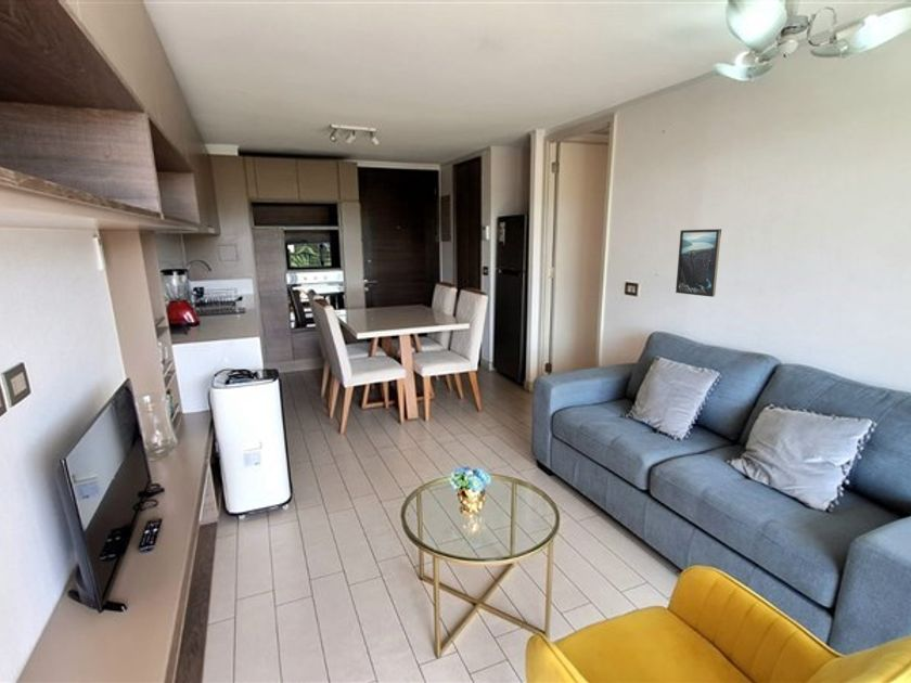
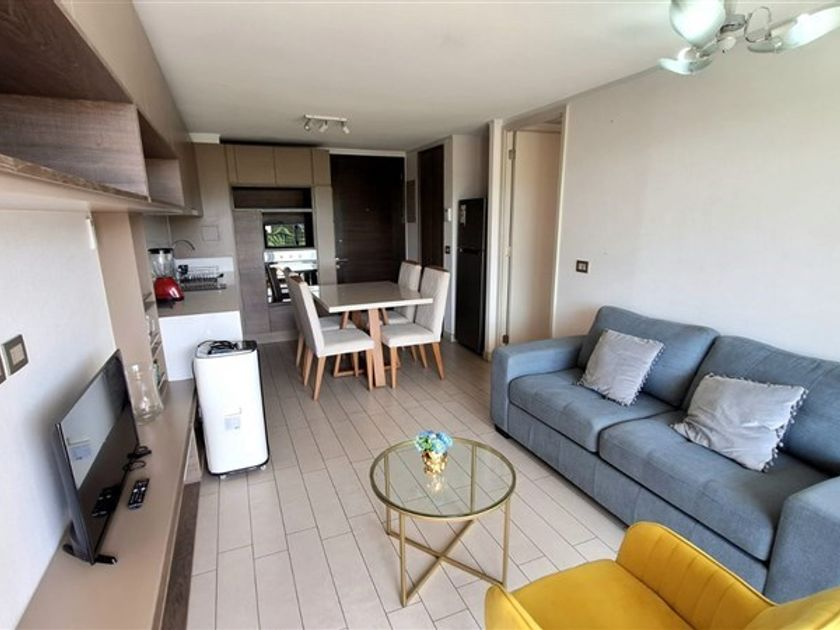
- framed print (696, 262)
